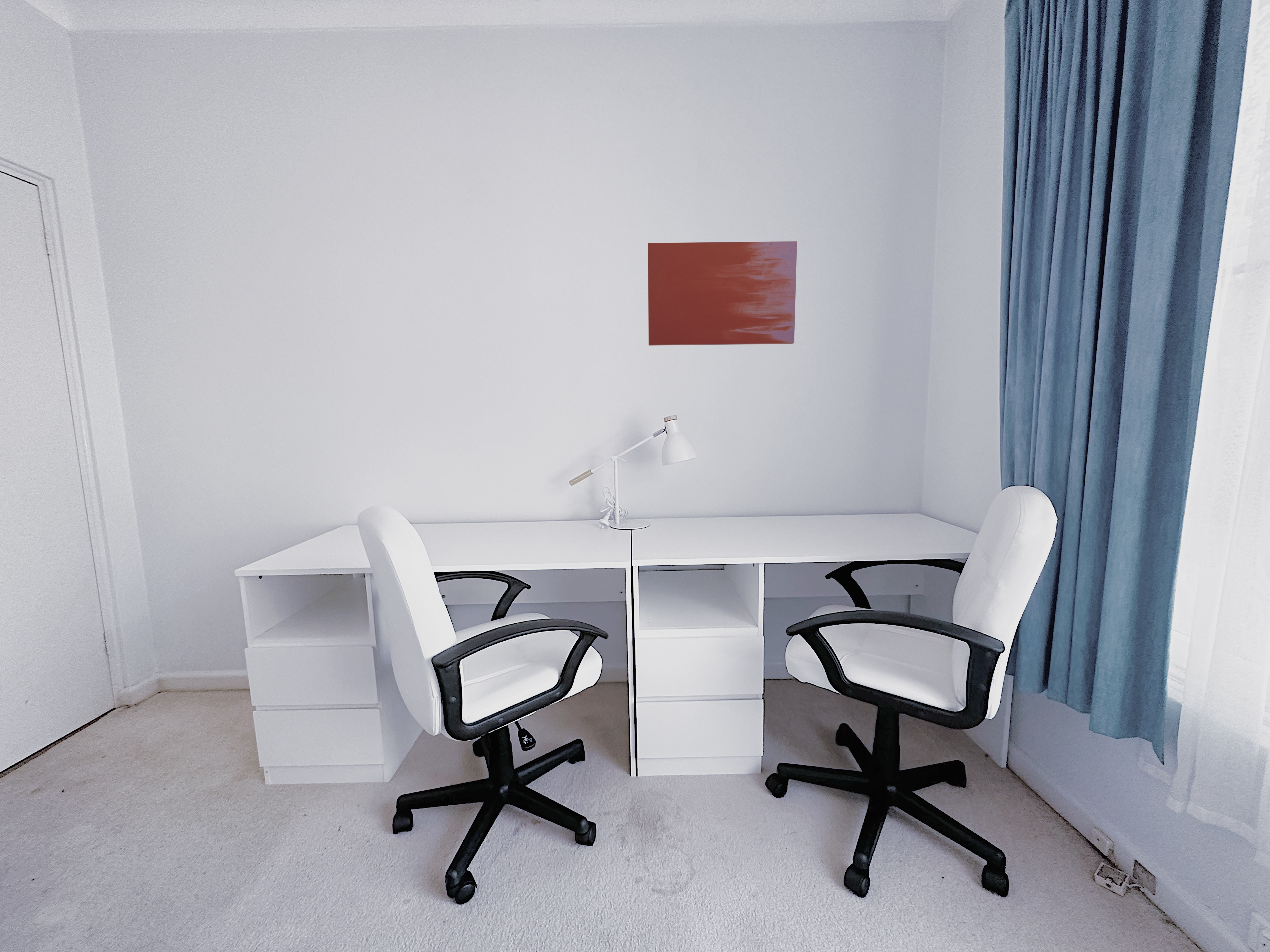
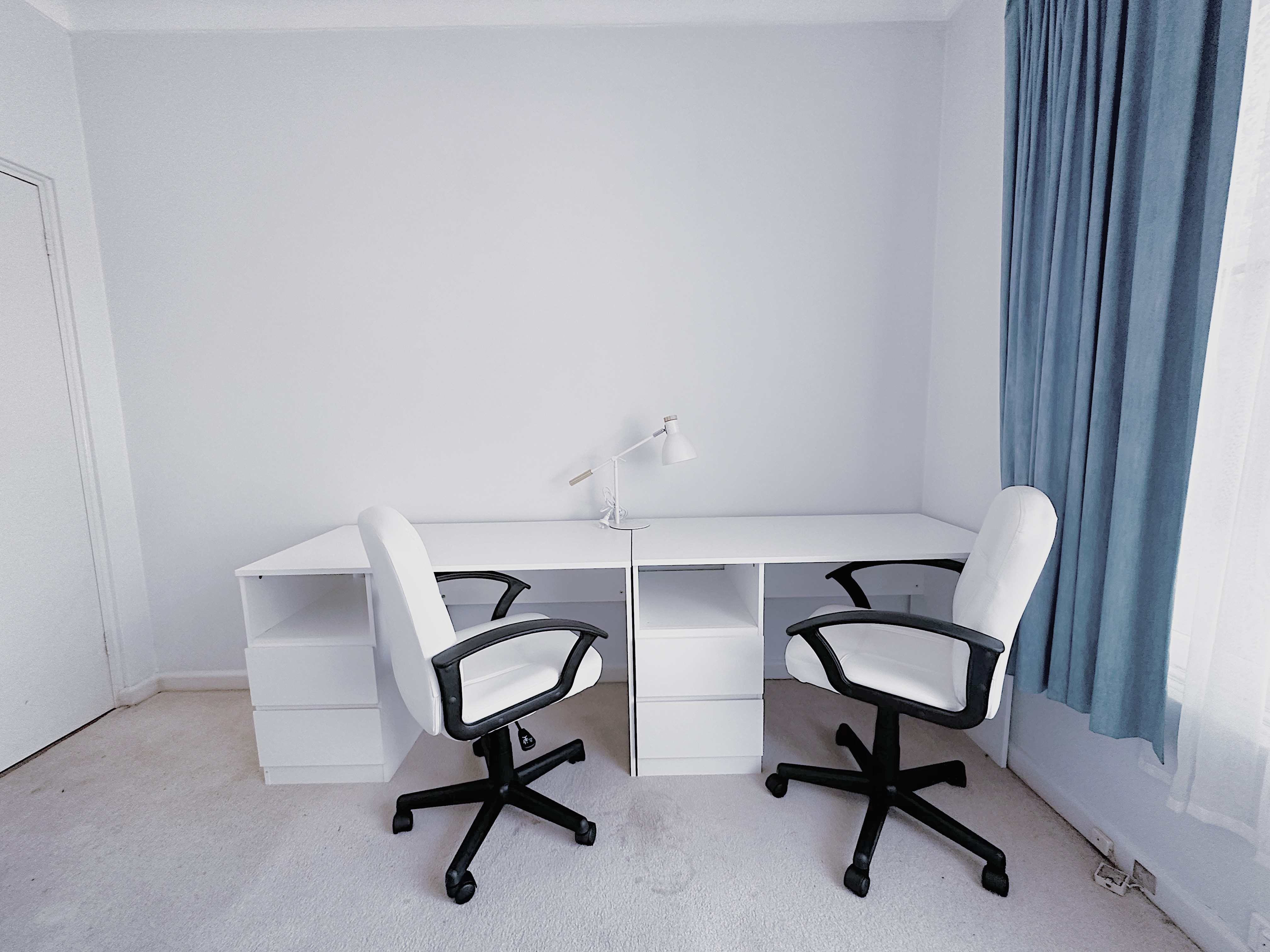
- wall art (721, 294)
